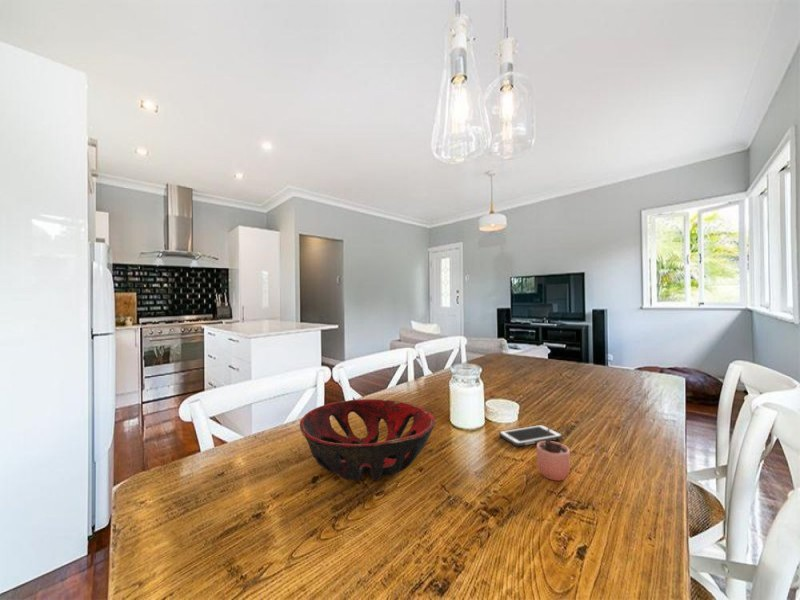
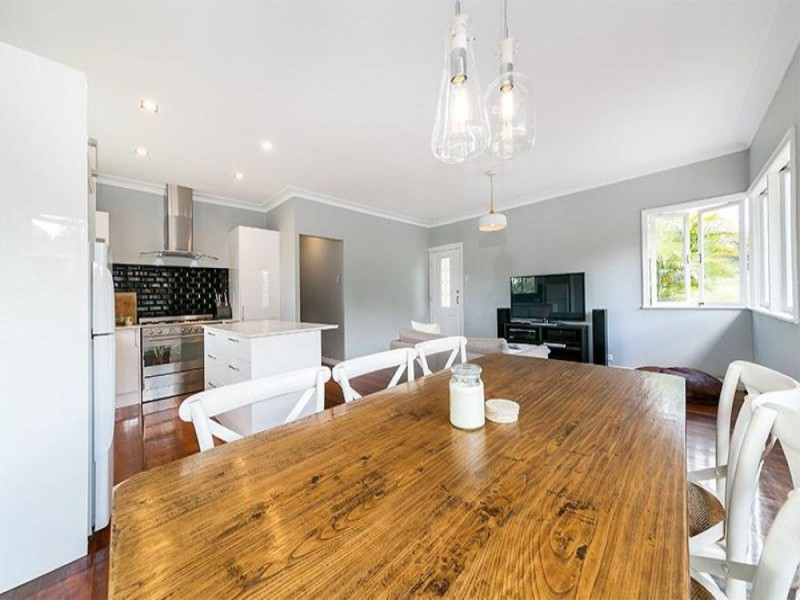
- decorative bowl (369, 438)
- cocoa (556, 447)
- cell phone (530, 435)
